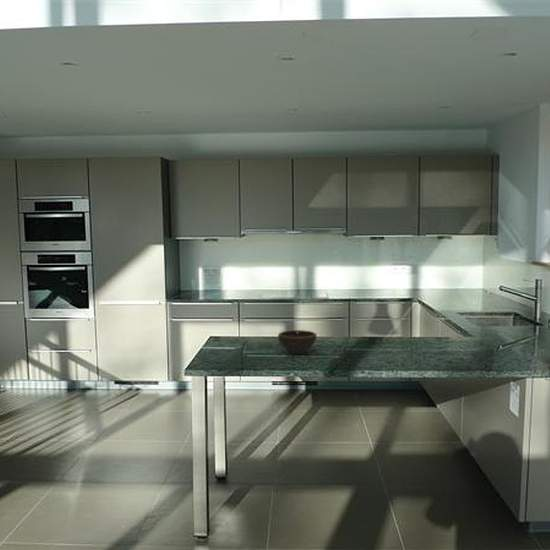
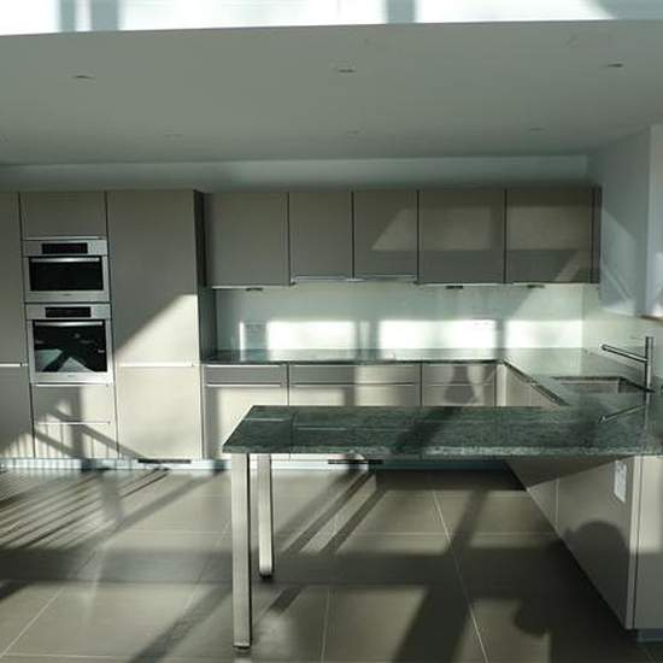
- bowl (297, 343)
